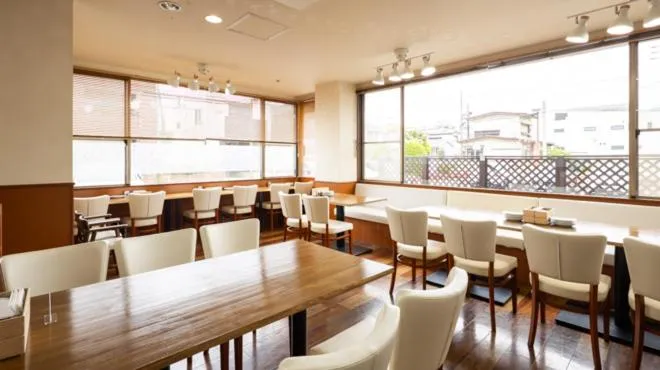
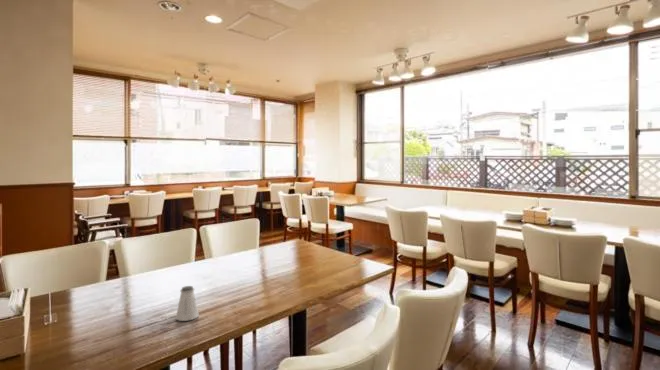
+ saltshaker (187, 302)
